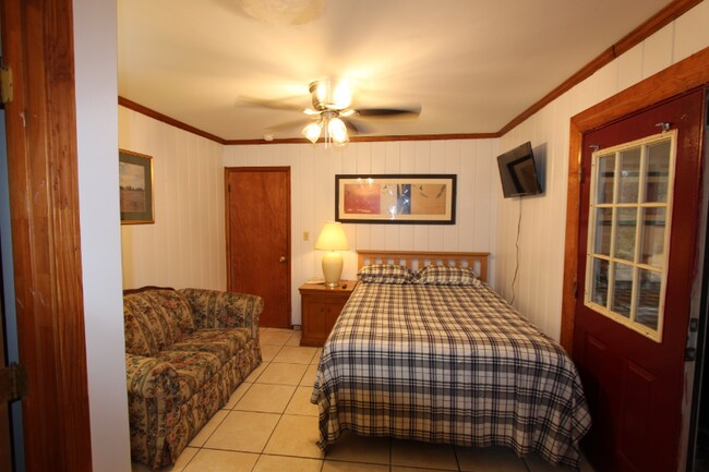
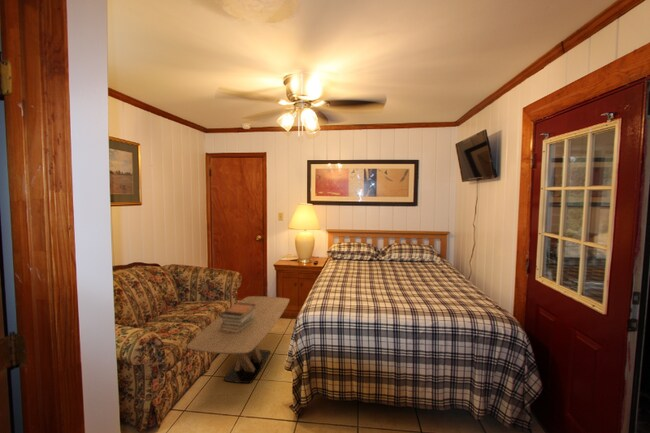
+ coffee table (248, 342)
+ book stack (239, 316)
